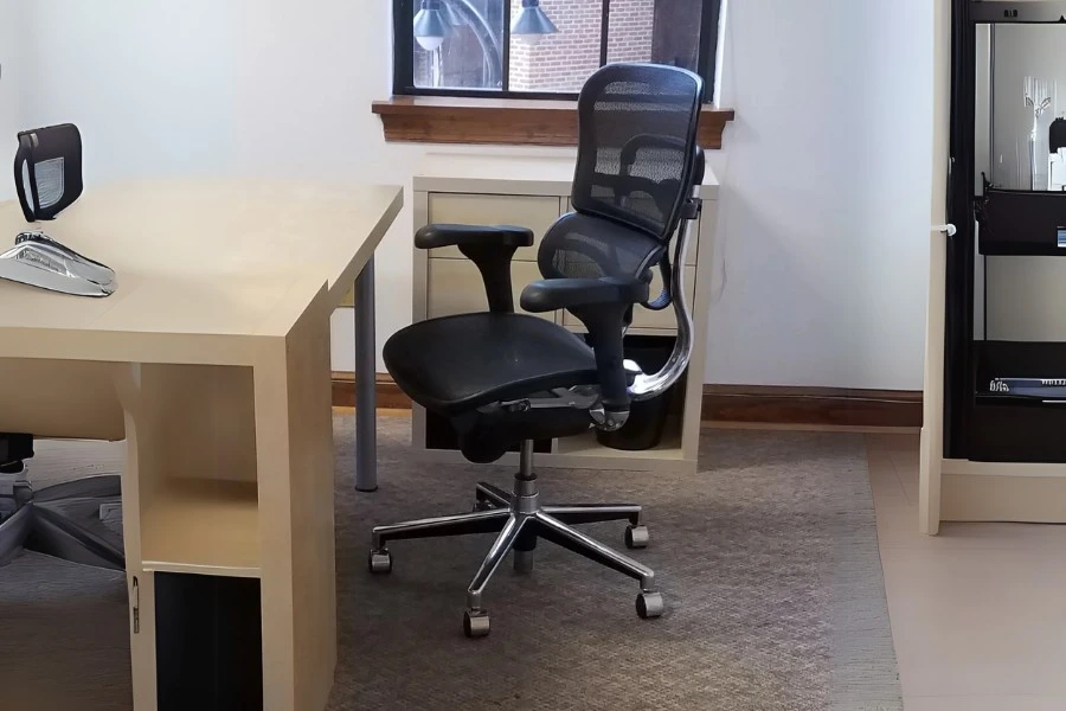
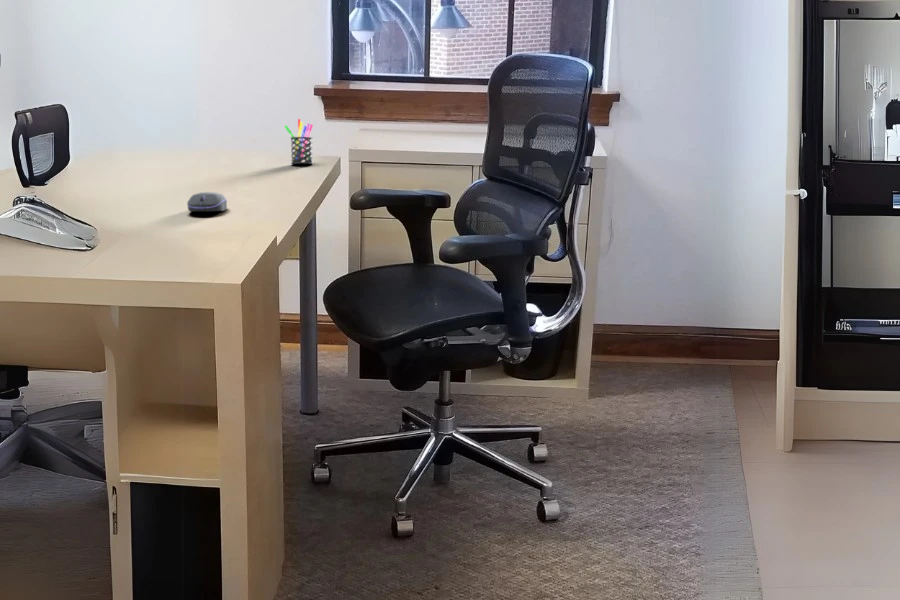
+ pen holder (298, 141)
+ computer mouse (207, 201)
